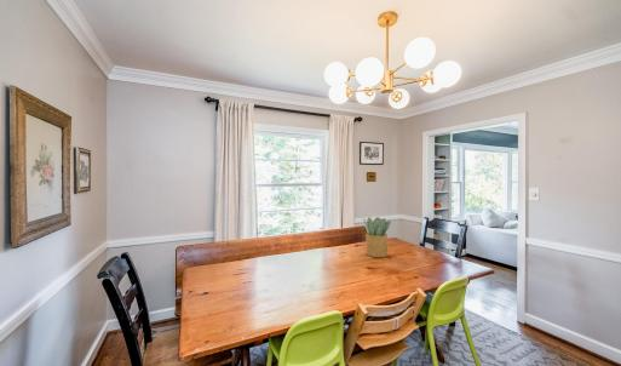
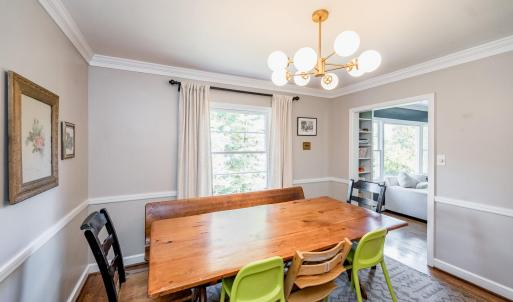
- potted plant (375, 235)
